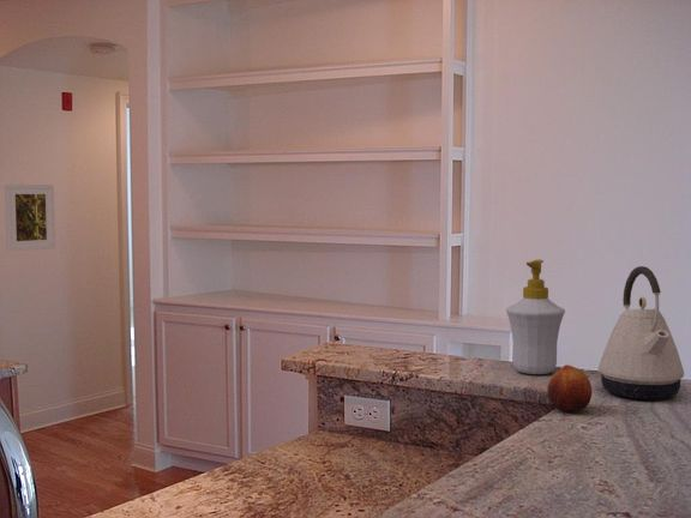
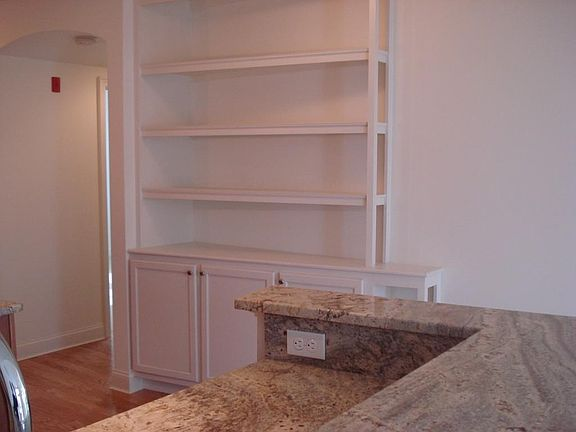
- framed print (30, 217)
- kettle (642, 330)
- soap bottle (535, 315)
- fruit (569, 387)
